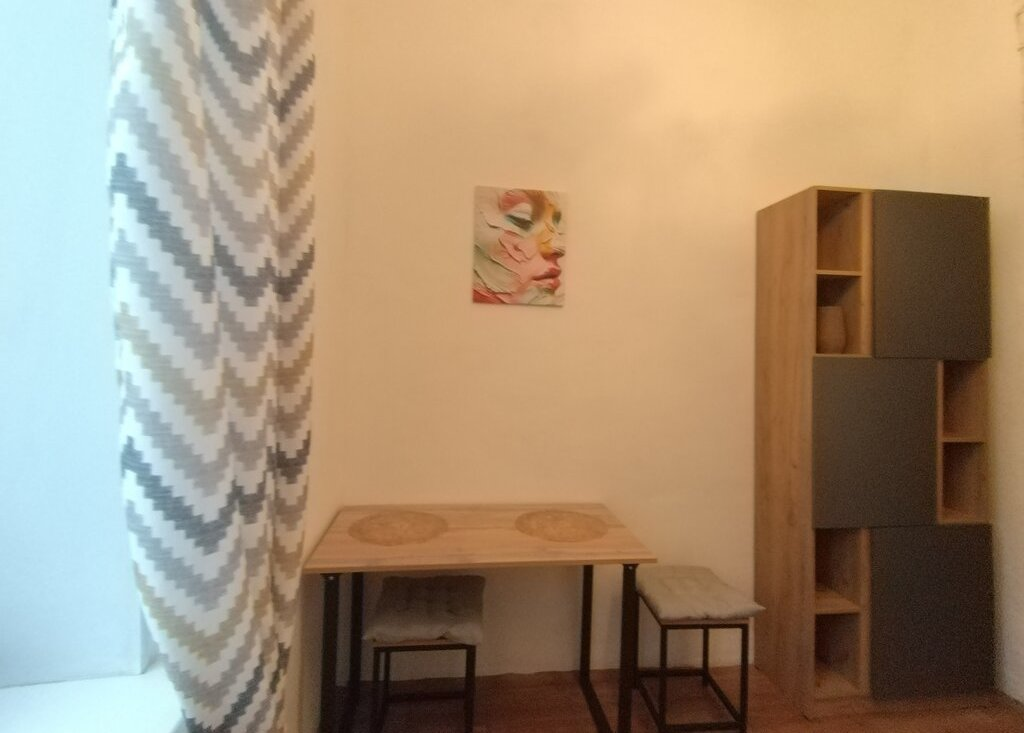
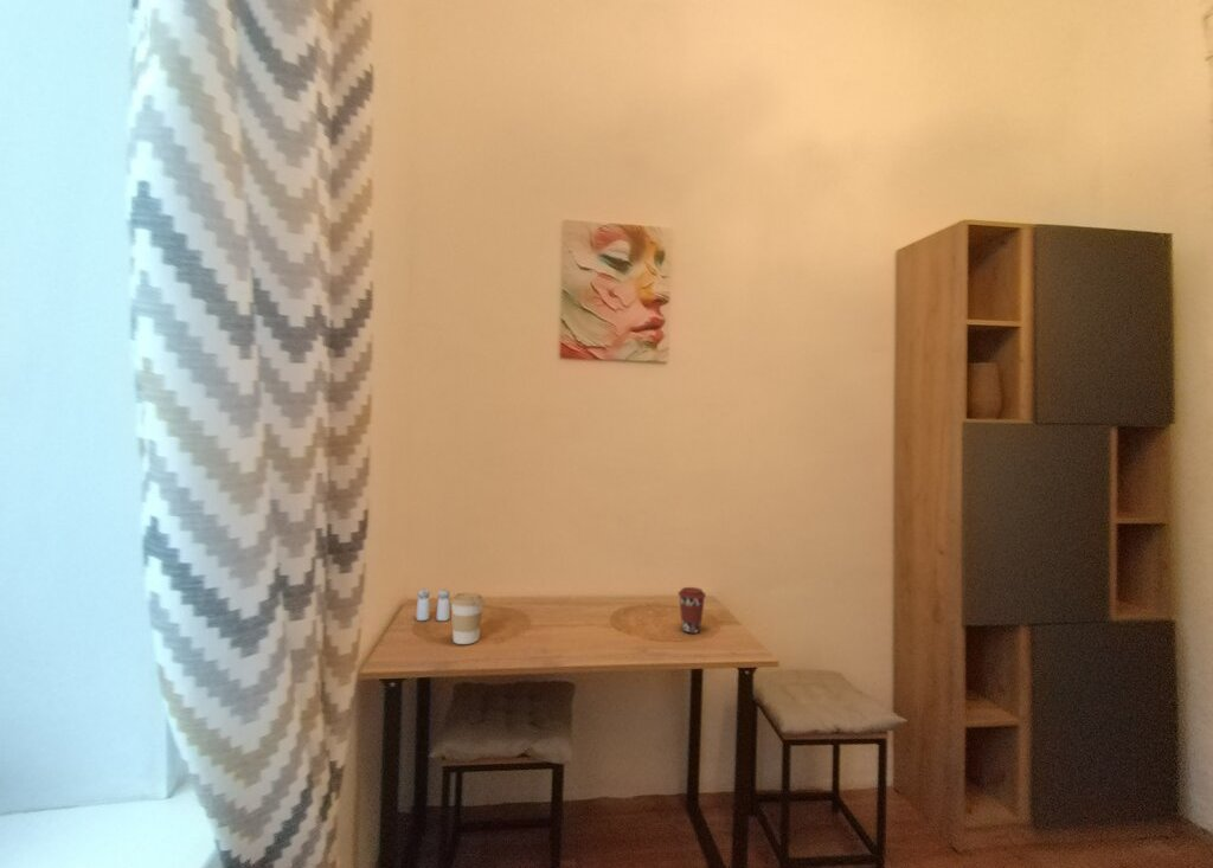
+ coffee cup (467, 616)
+ salt and pepper shaker (429, 604)
+ coffee cup (691, 610)
